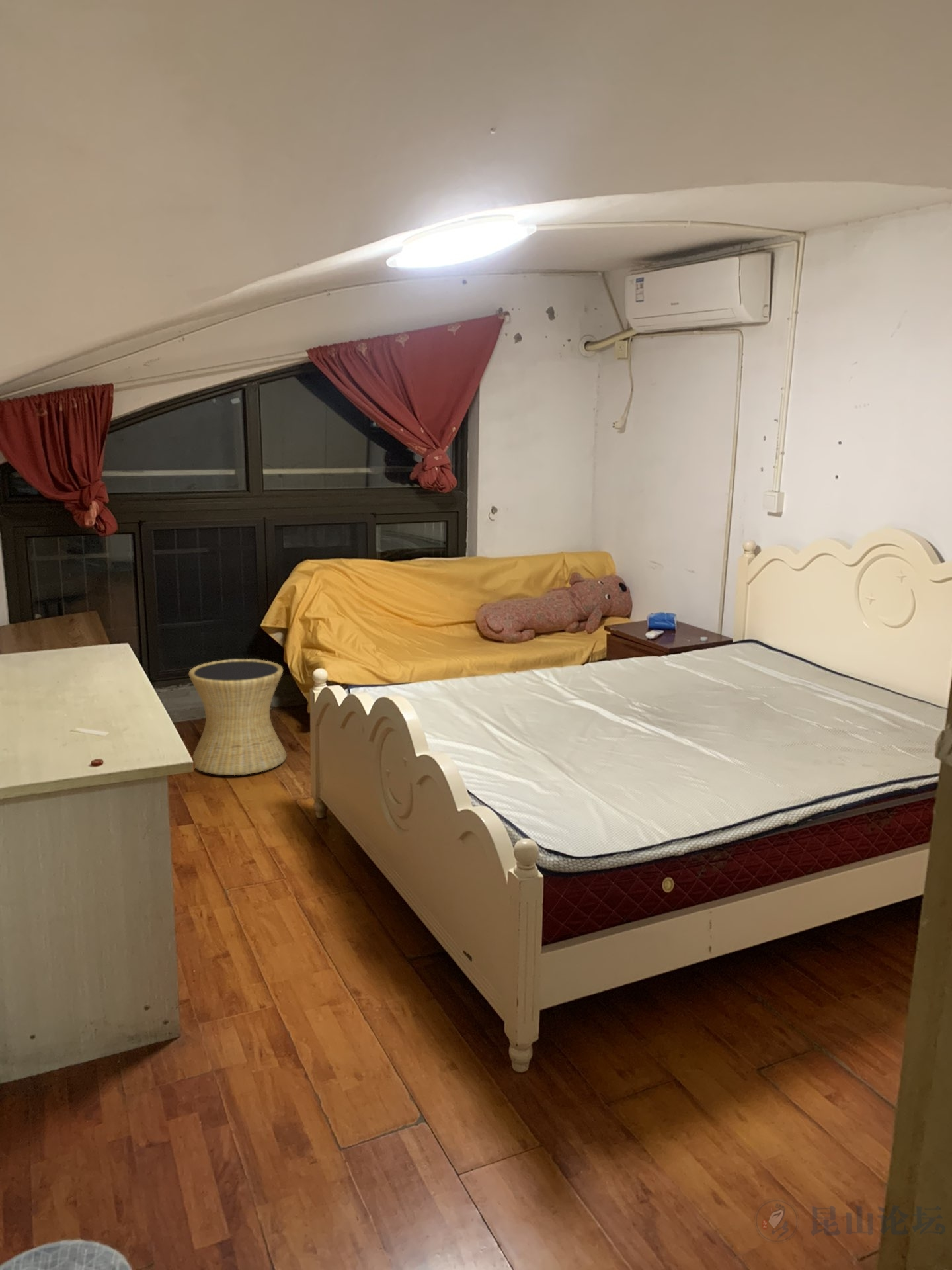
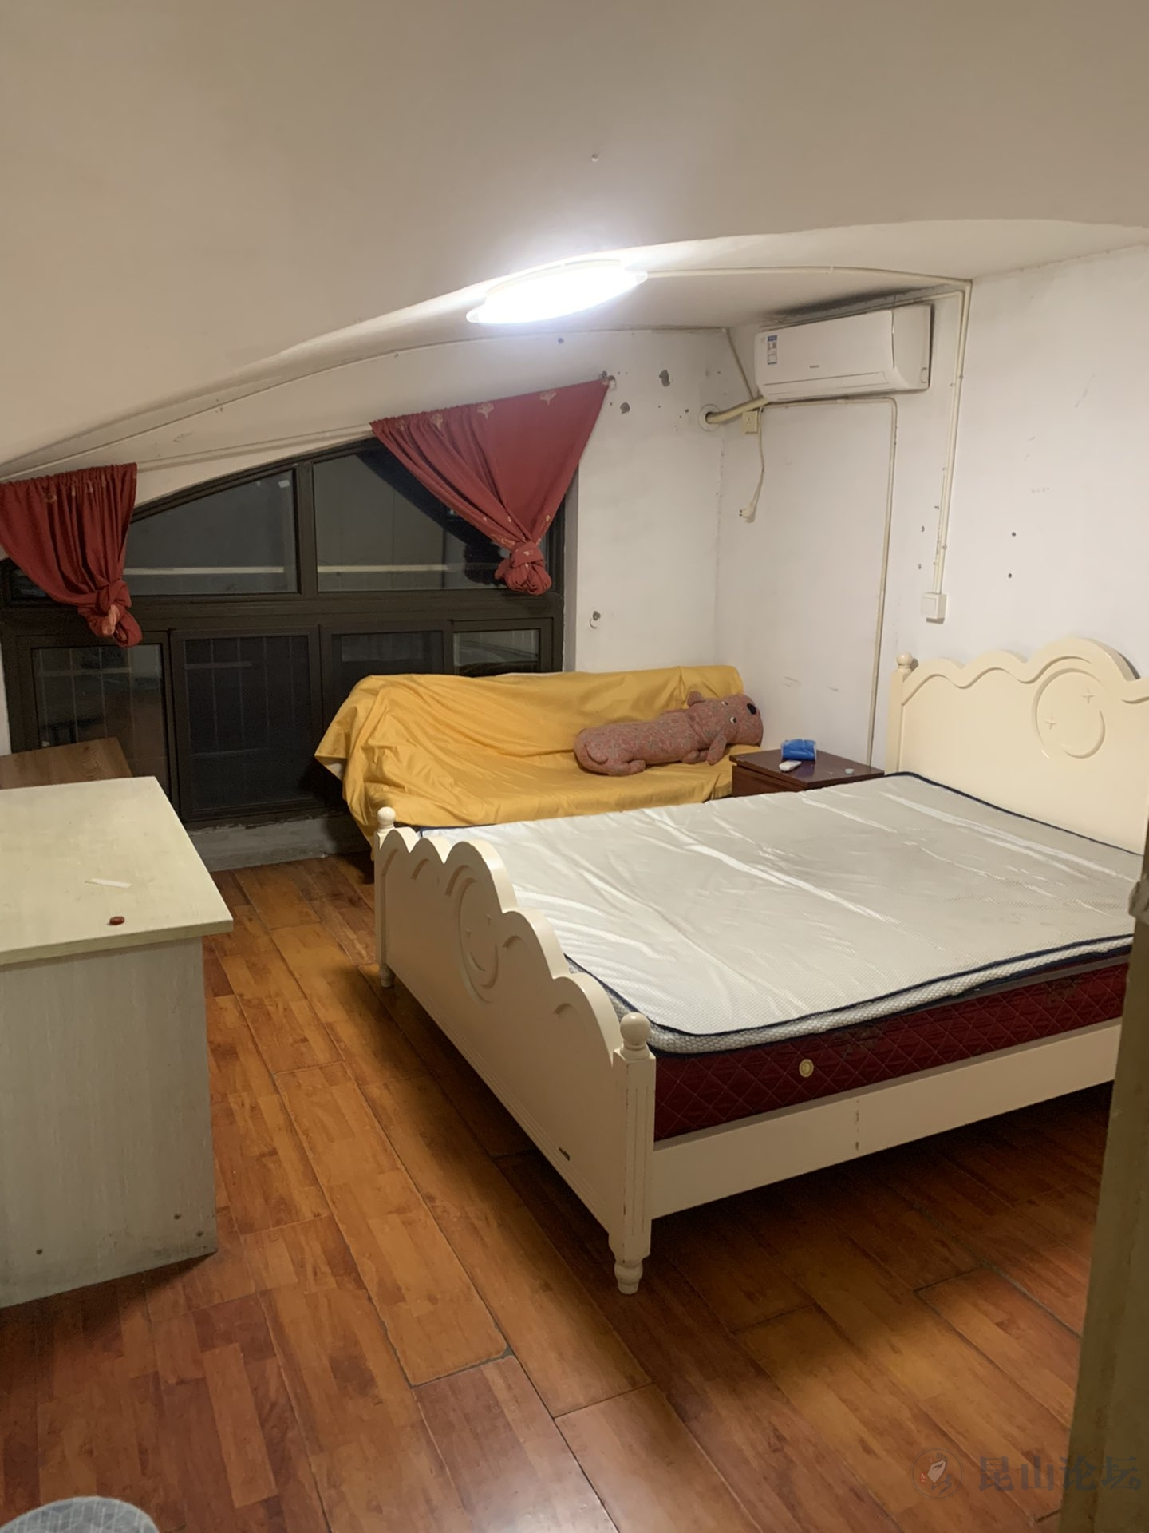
- side table (238, 715)
